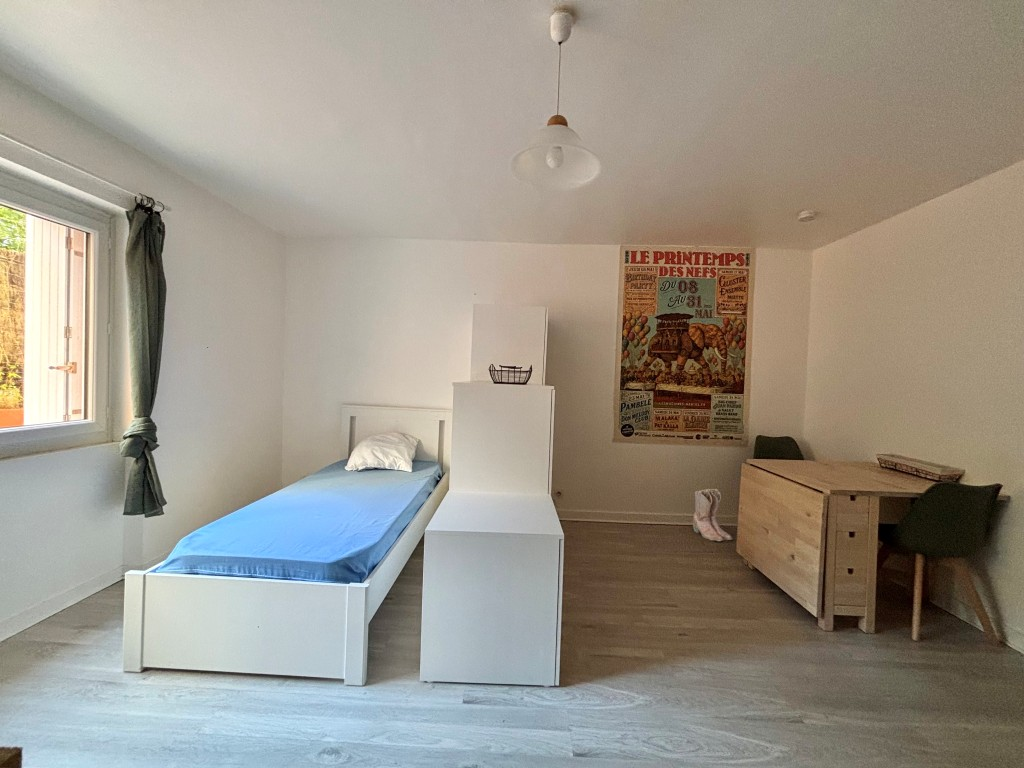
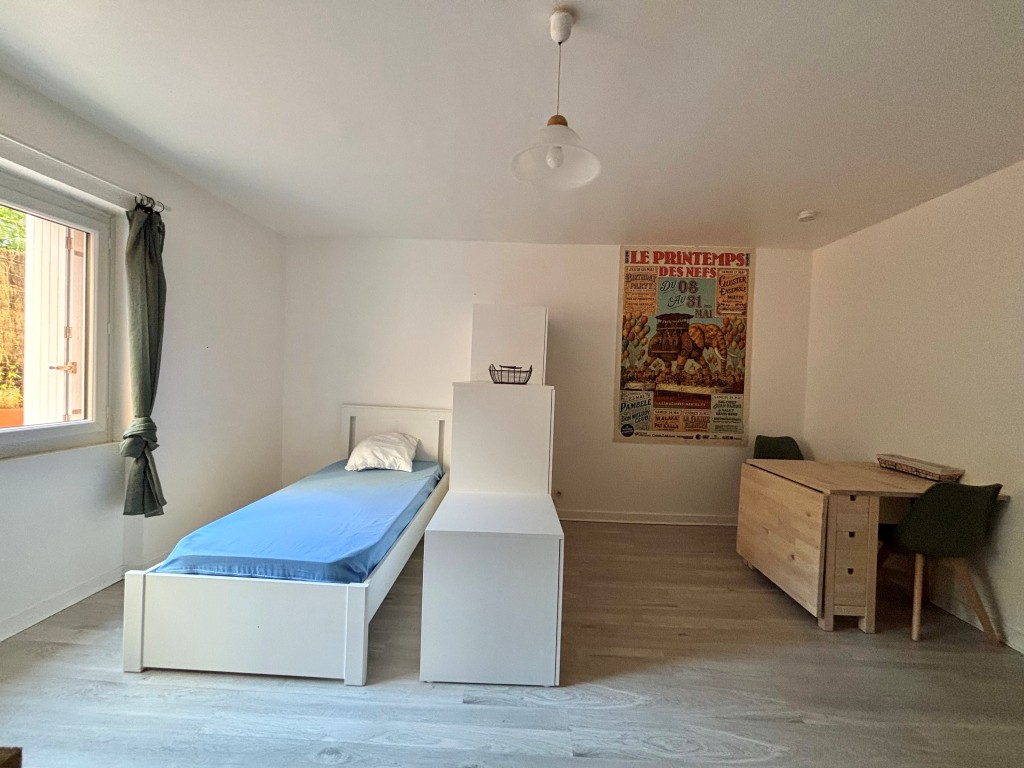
- boots (712, 512)
